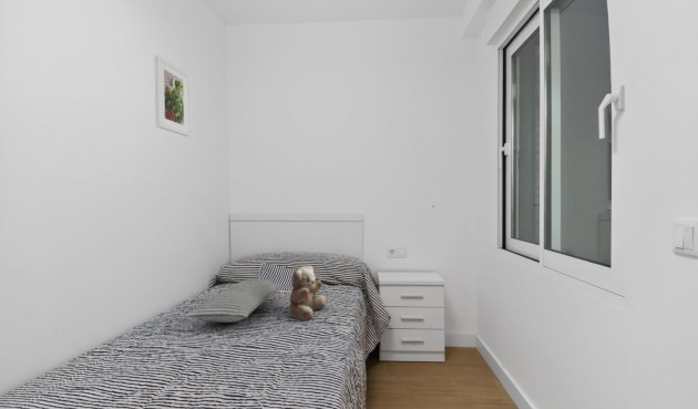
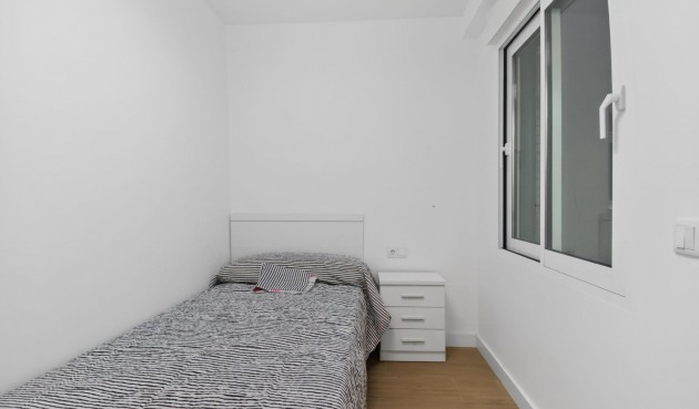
- teddy bear (310, 290)
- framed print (173, 99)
- pillow (240, 298)
